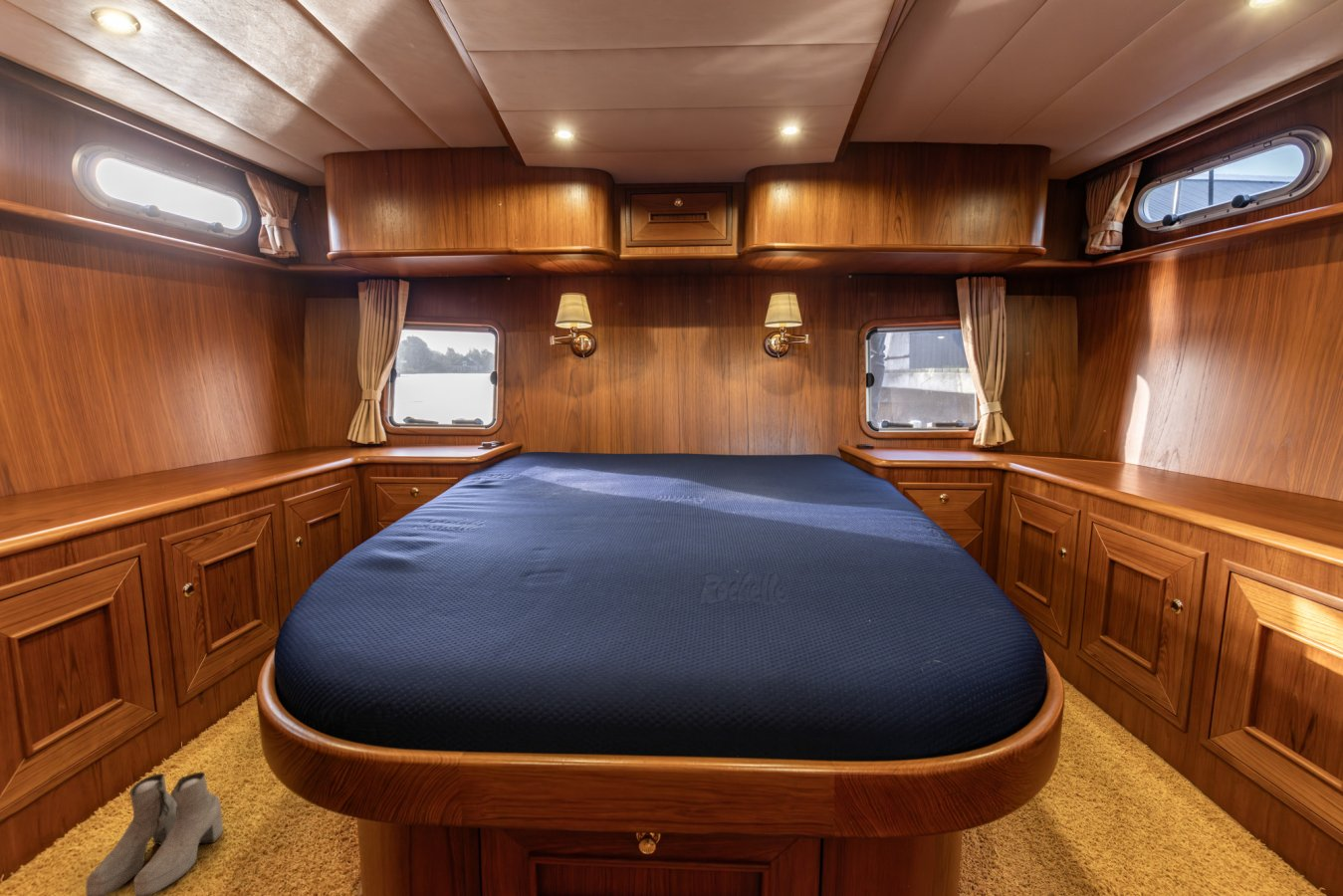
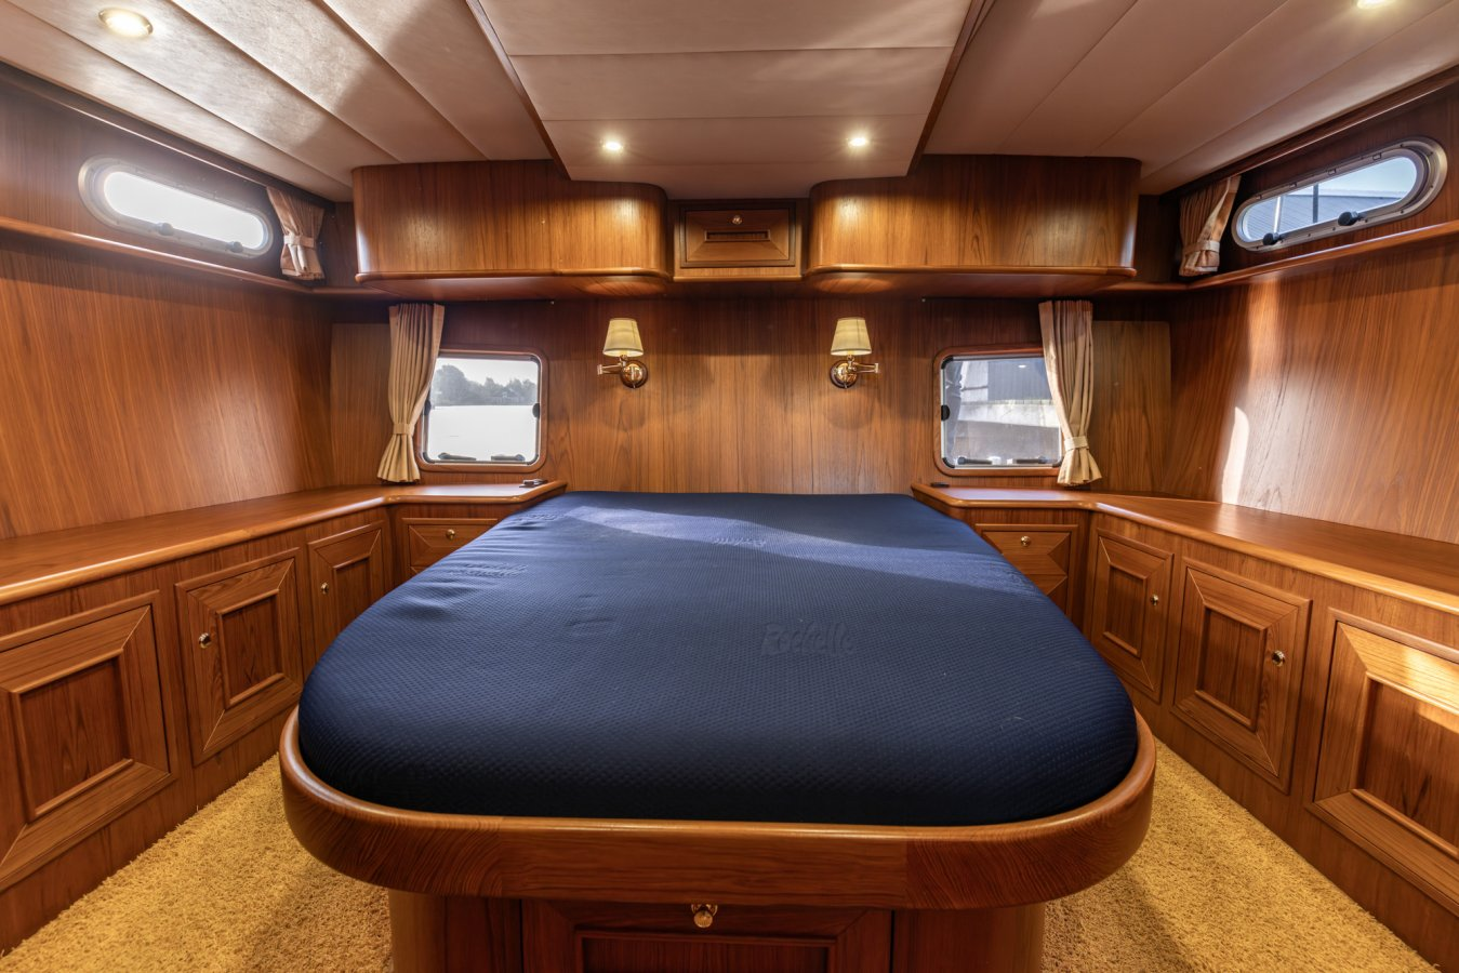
- boots (157, 827)
